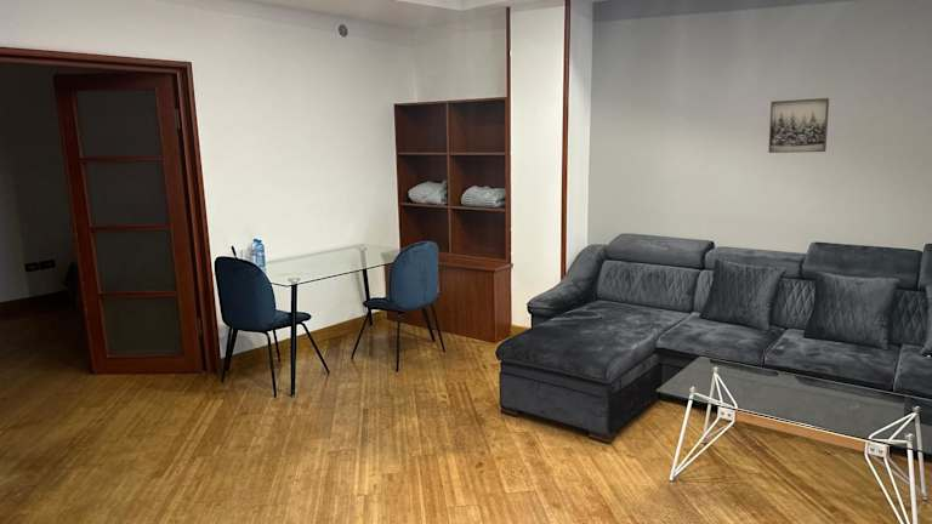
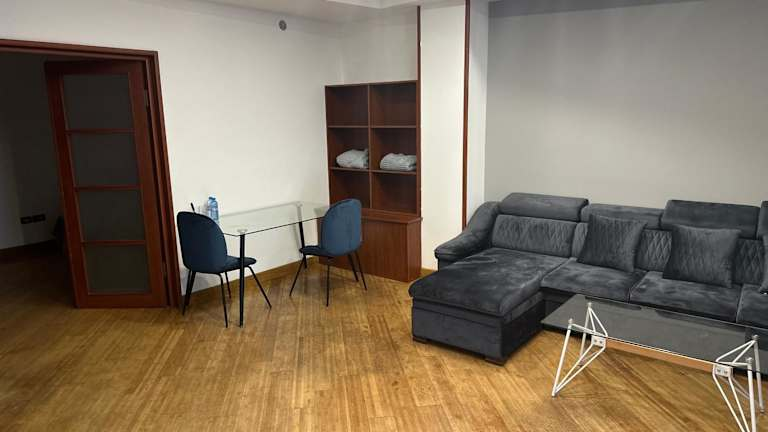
- wall art (797, 126)
